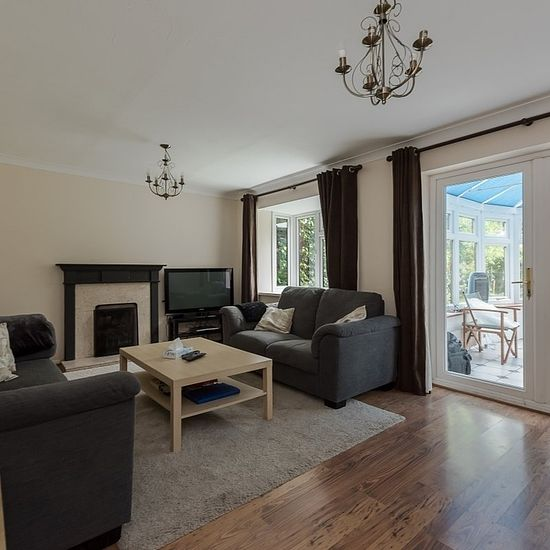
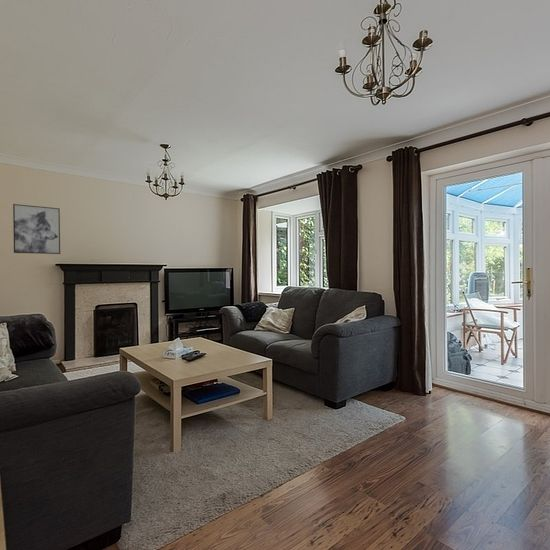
+ wall art (37, 229)
